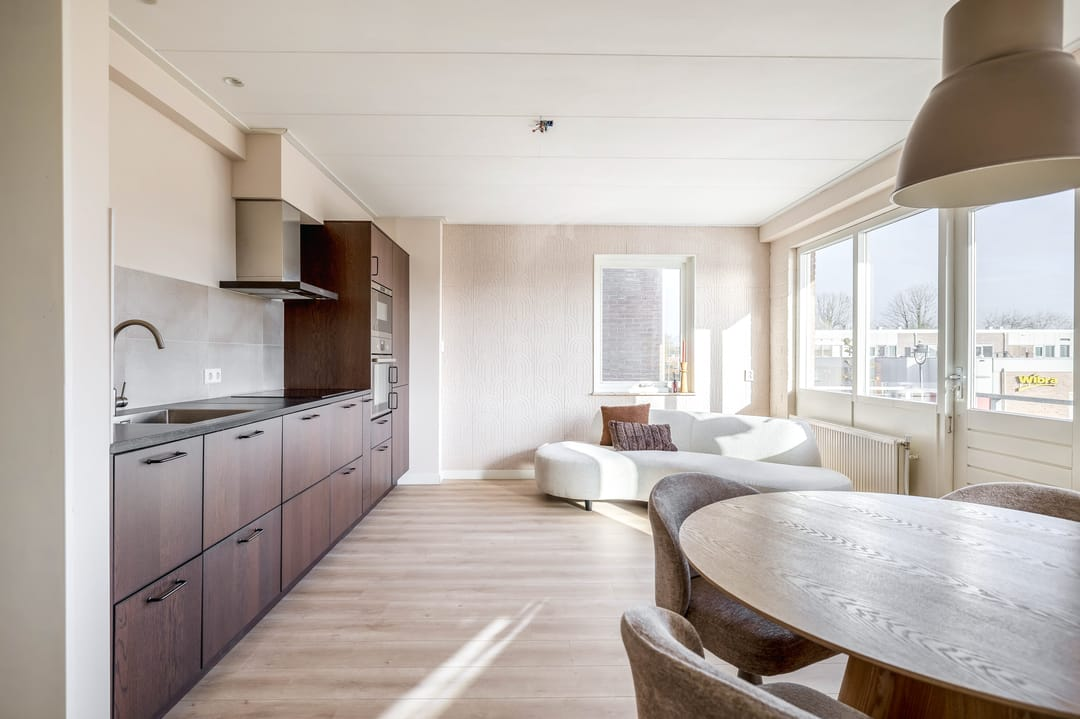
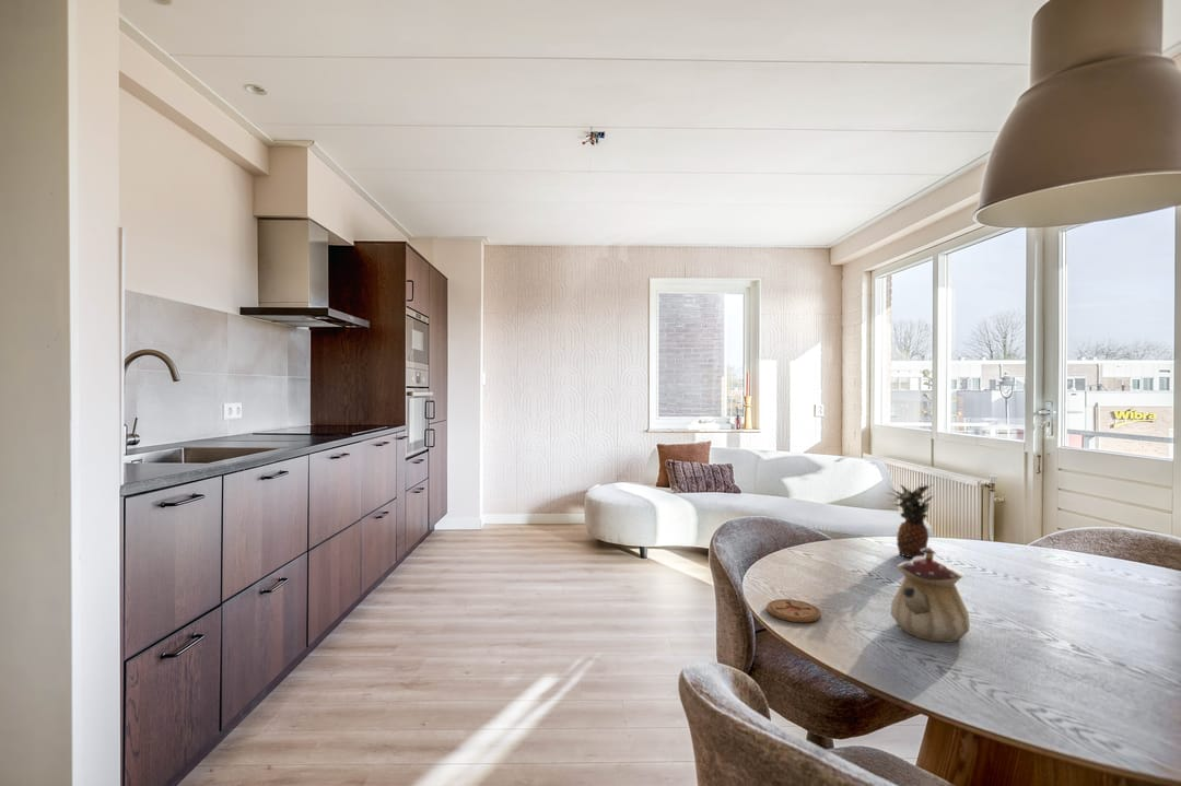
+ teapot (931, 587)
+ fruit (909, 518)
+ coaster (793, 610)
